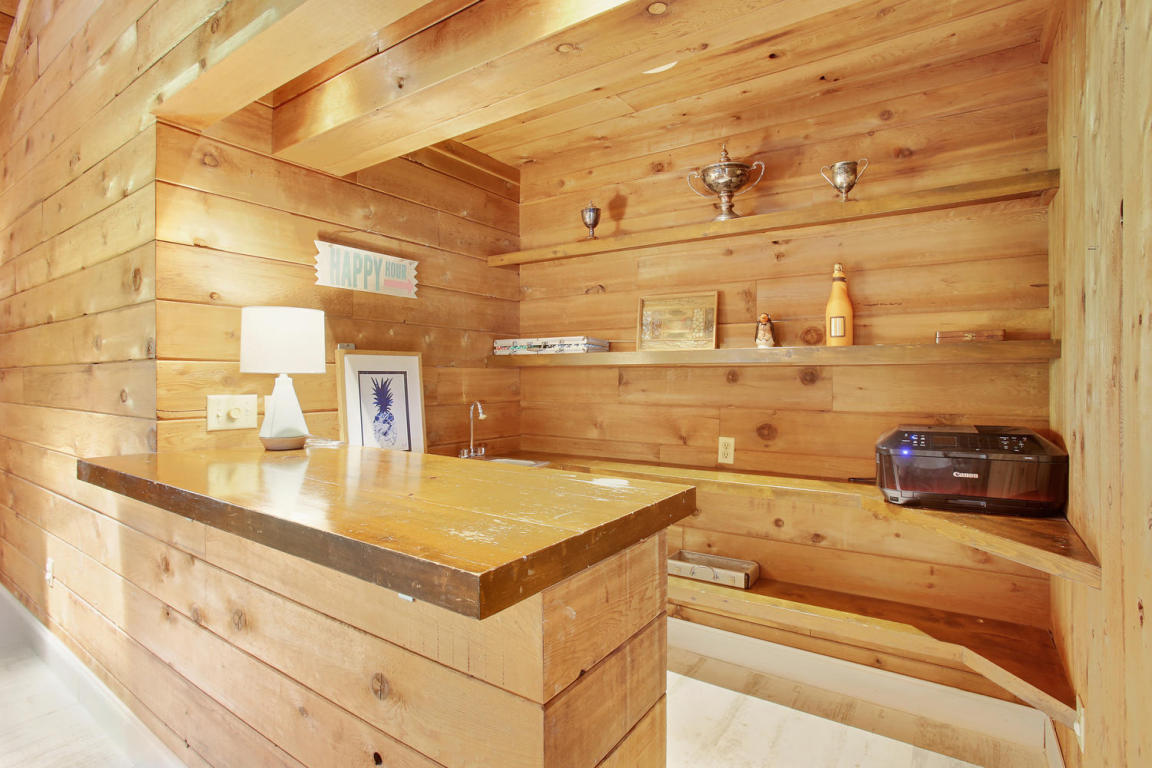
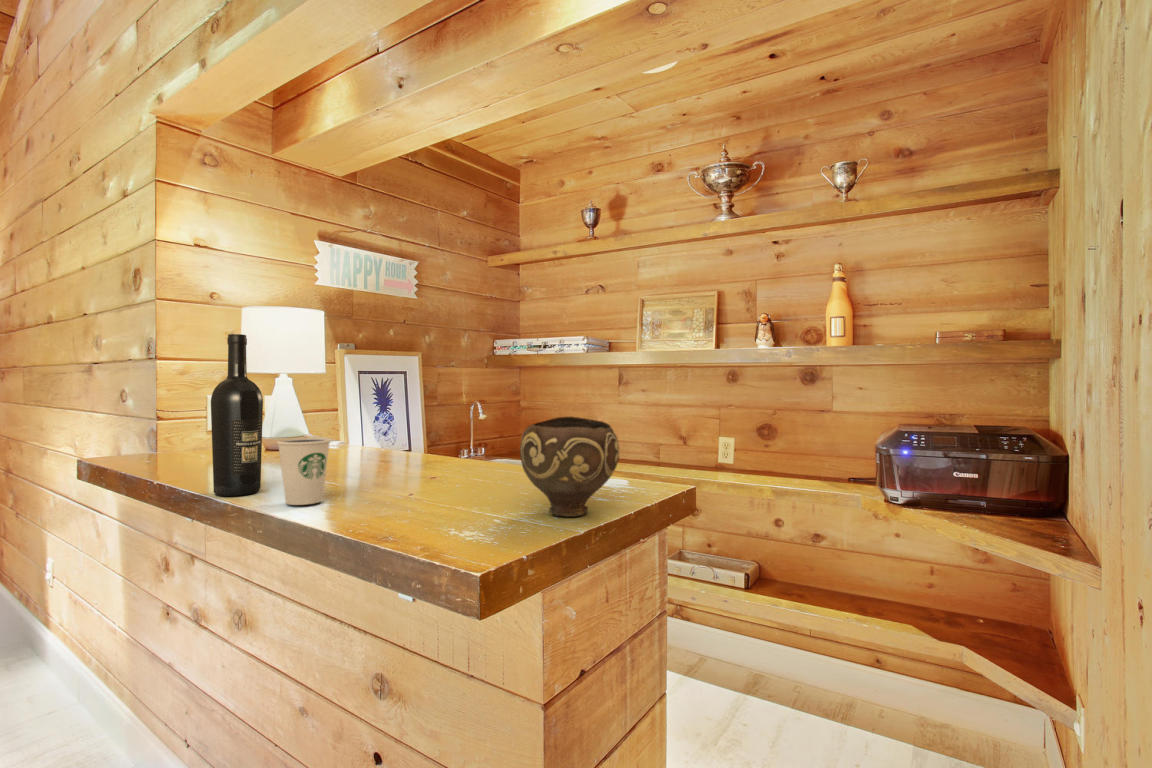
+ wine bottle (237, 413)
+ dixie cup (304, 471)
+ bowl (569, 465)
